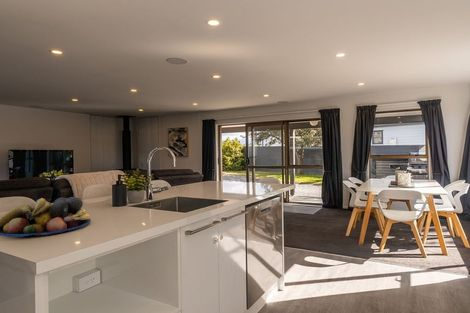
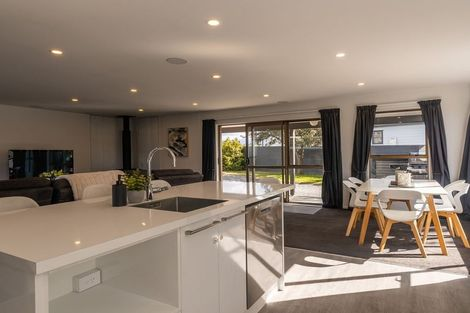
- fruit bowl (45, 212)
